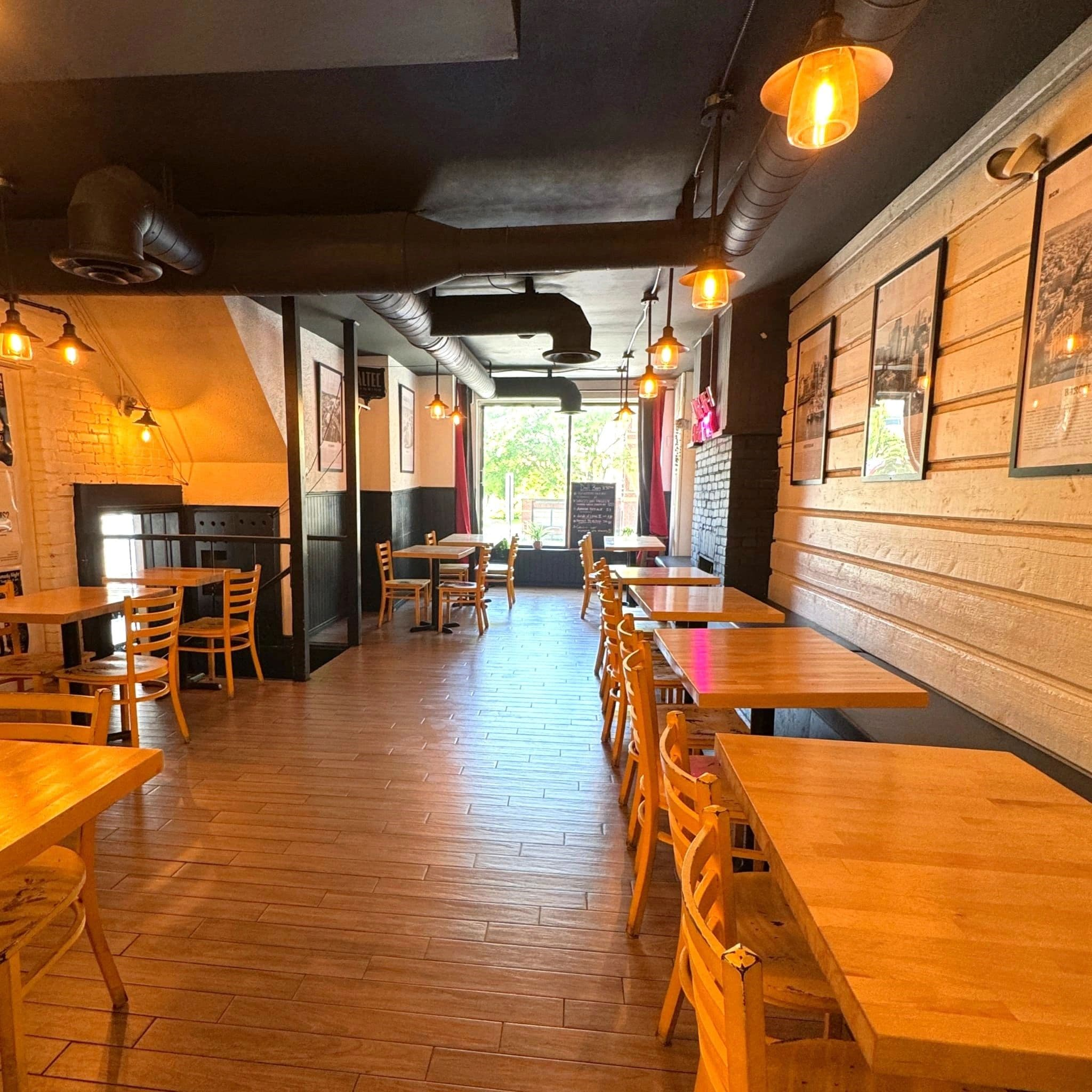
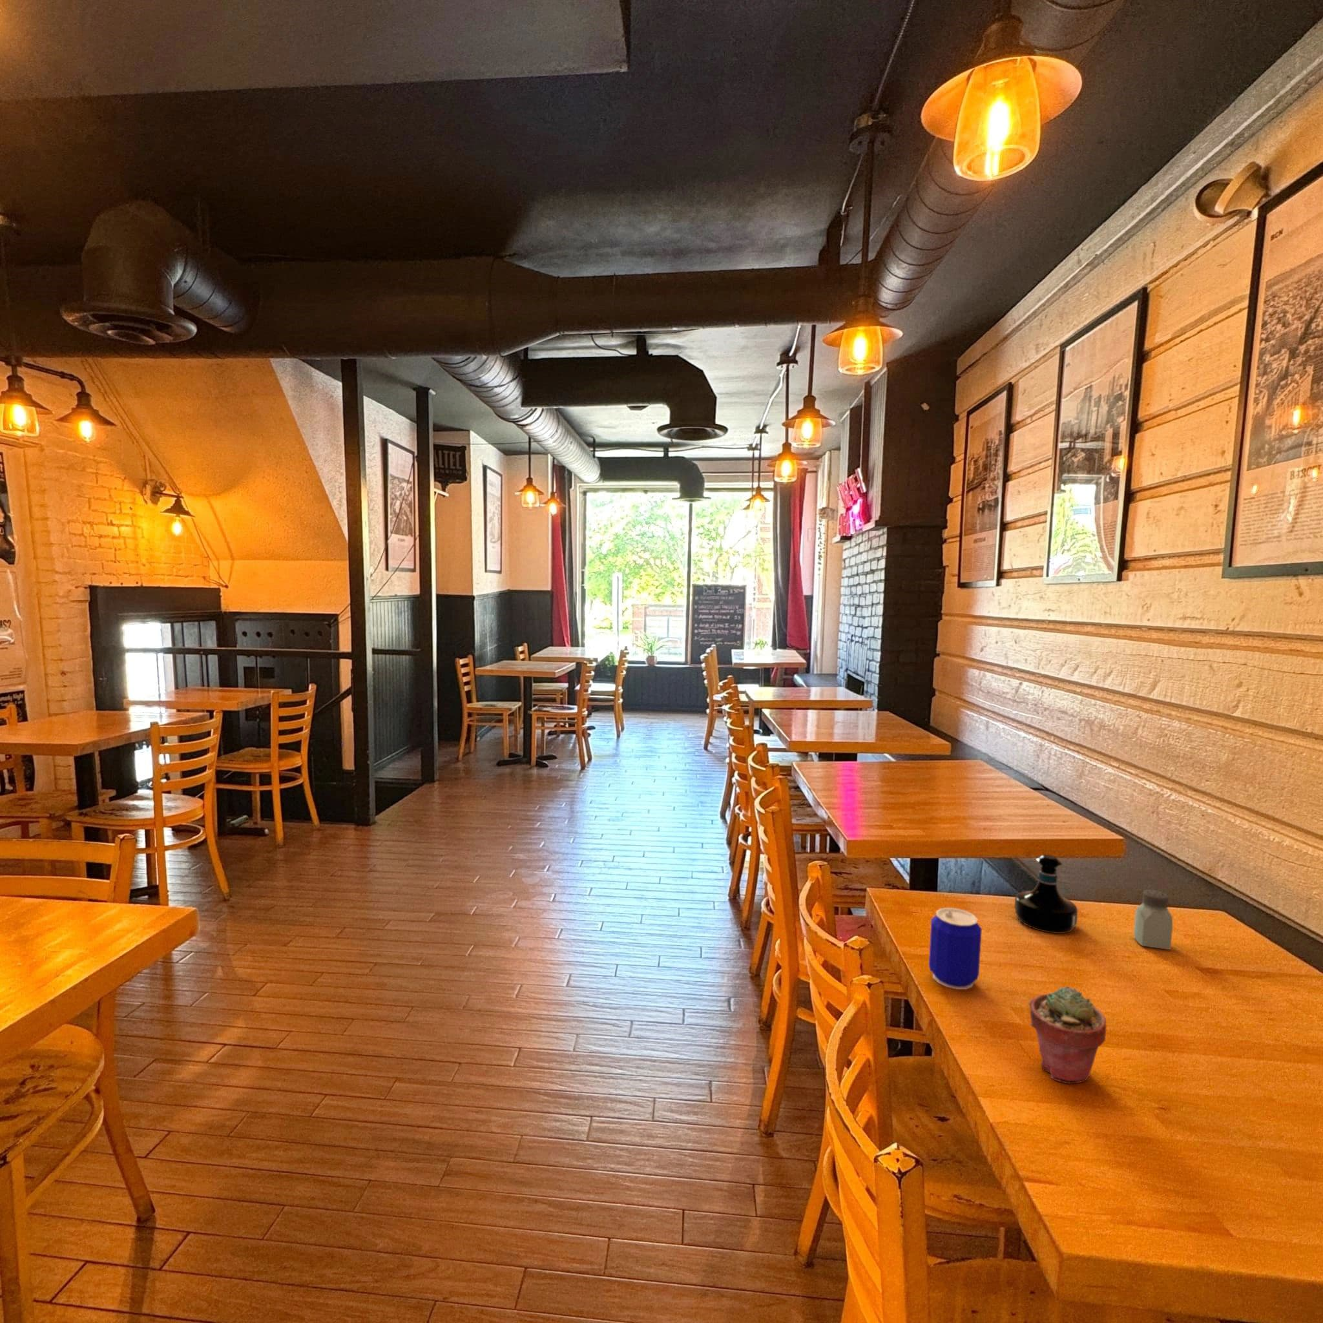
+ beer can (955, 945)
+ tequila bottle (1047, 889)
+ saltshaker (1153, 918)
+ potted succulent (1066, 1029)
